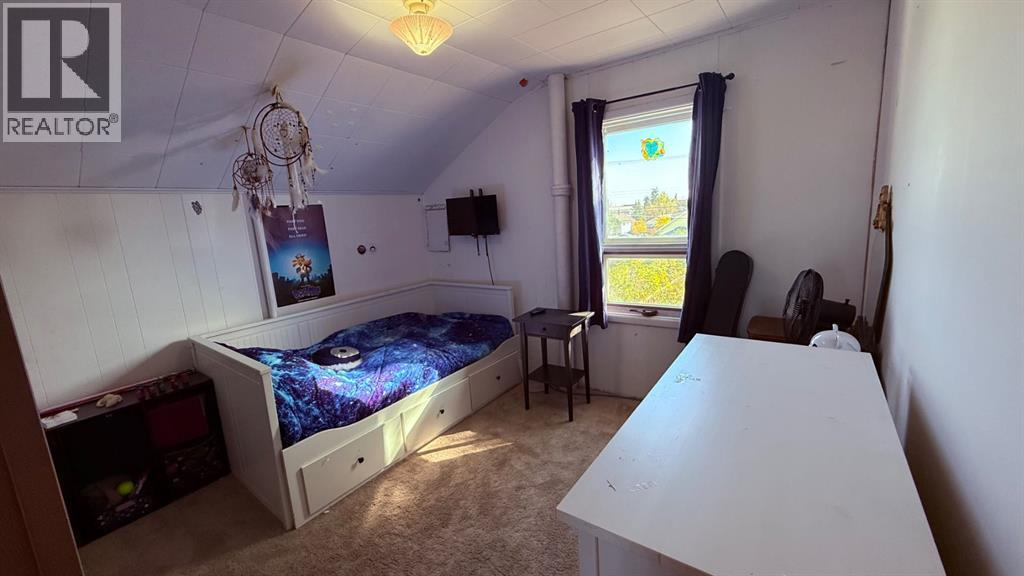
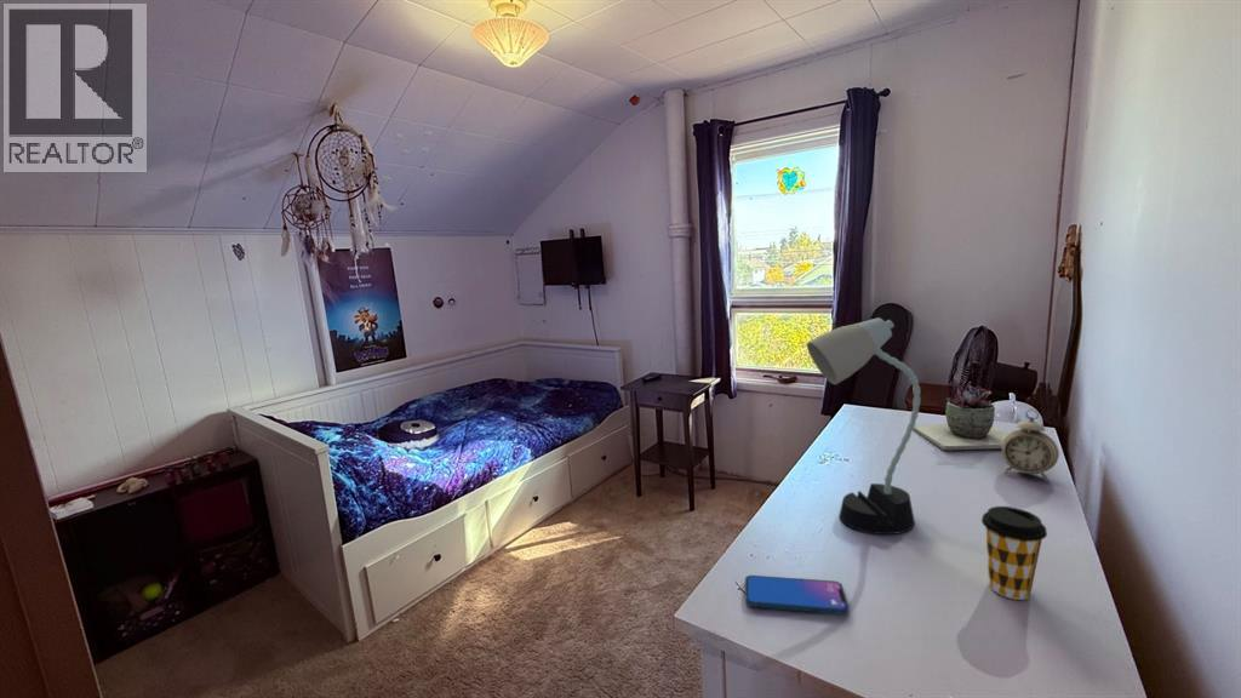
+ smartphone (794, 593)
+ desk lamp (902, 439)
+ alarm clock (1029, 442)
+ coffee cup (1011, 553)
+ succulent plant (966, 411)
